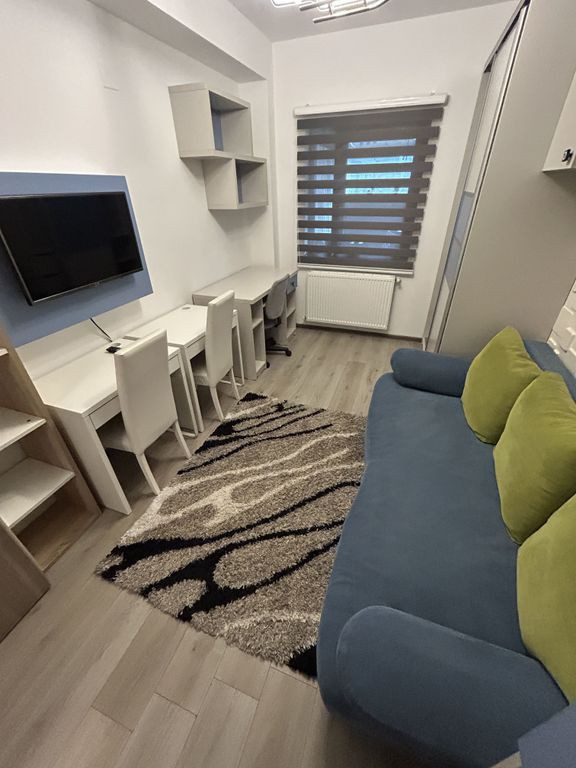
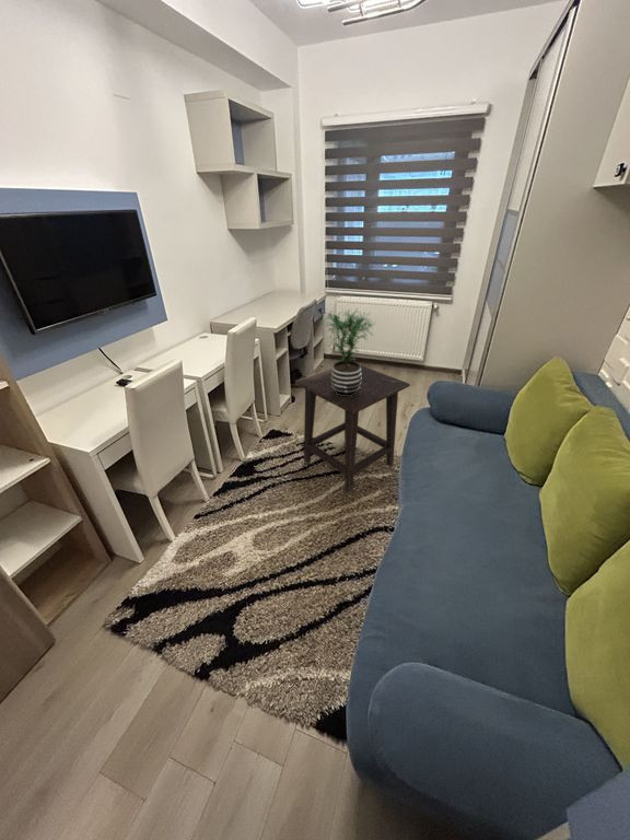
+ side table (349, 425)
+ potted plant (348, 351)
